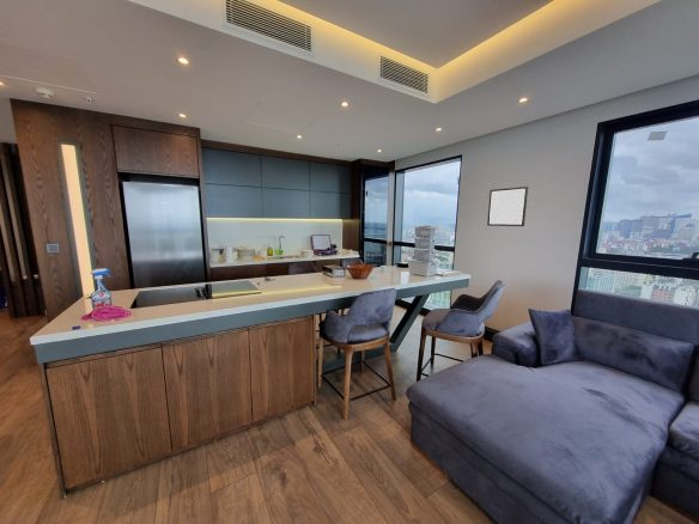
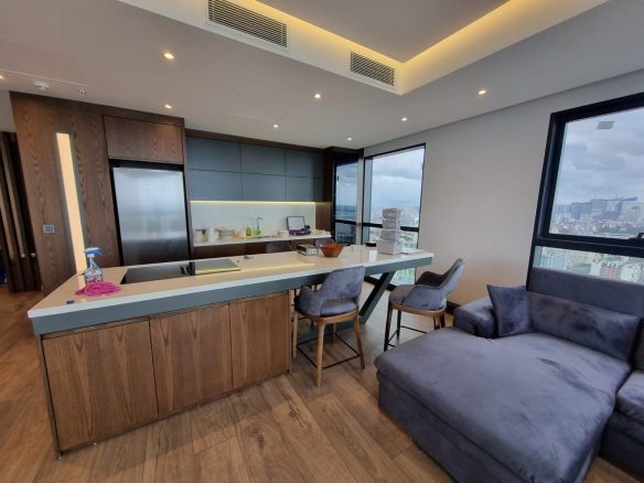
- wall art (506, 207)
